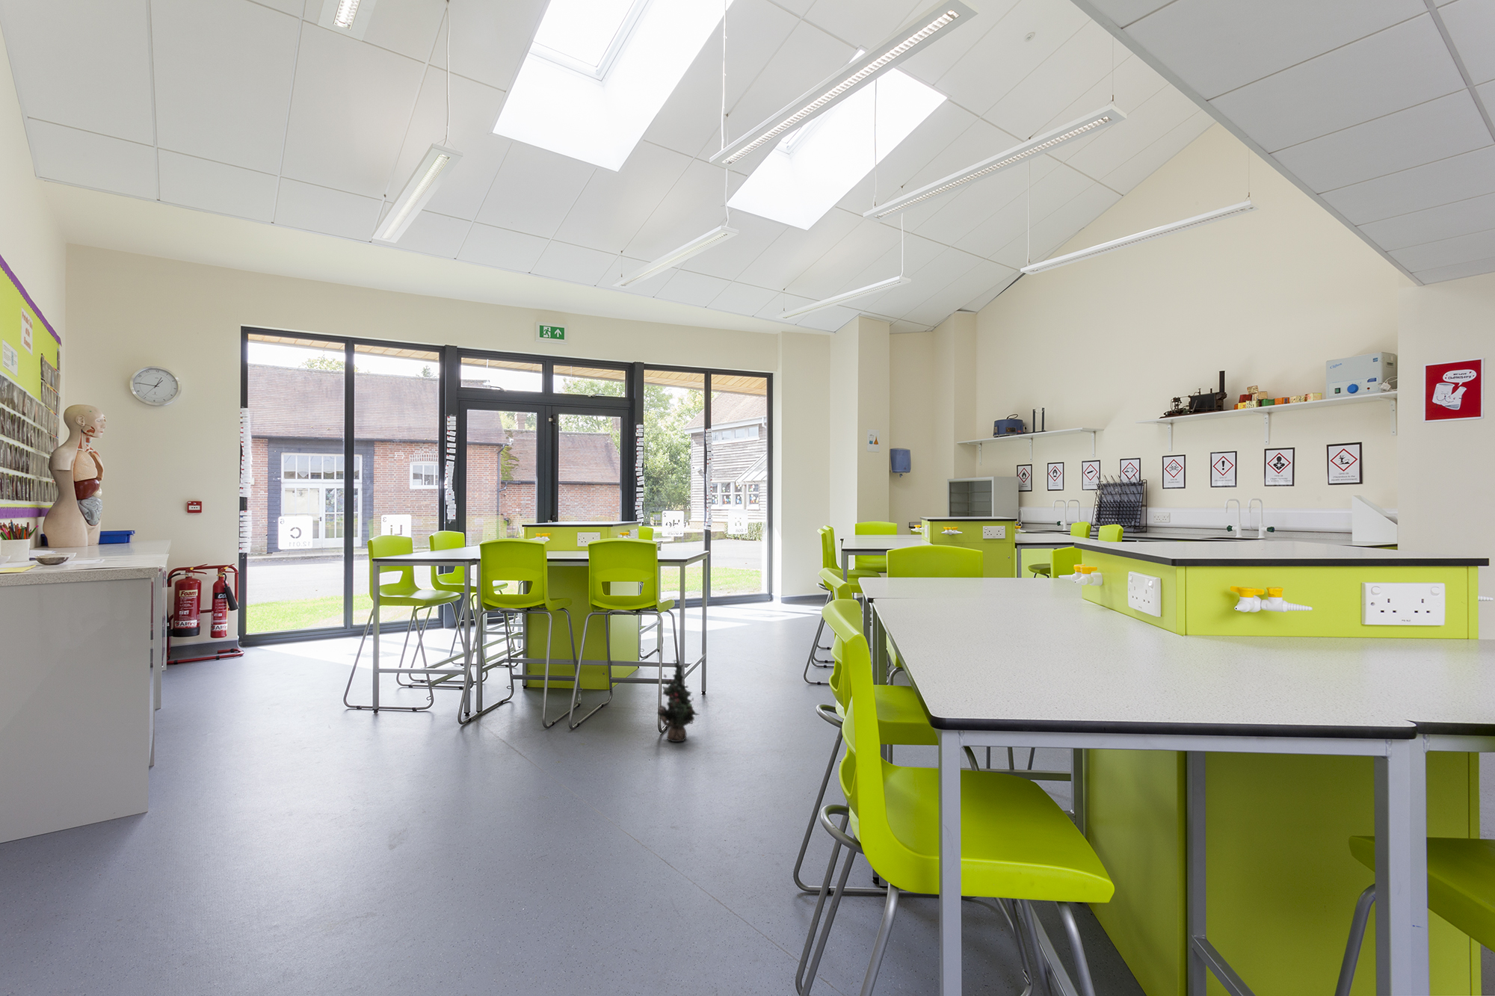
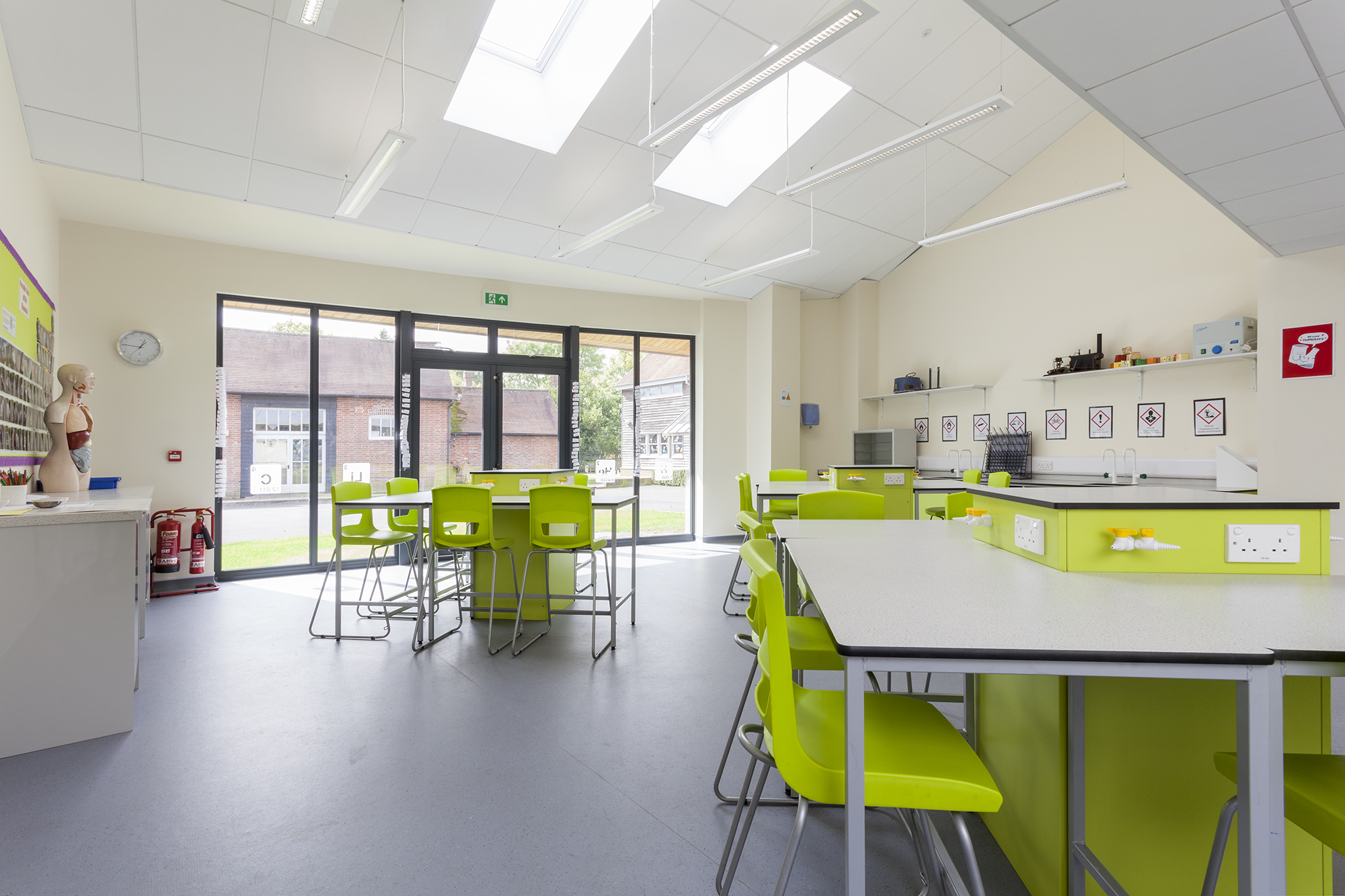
- decorative plant (678, 700)
